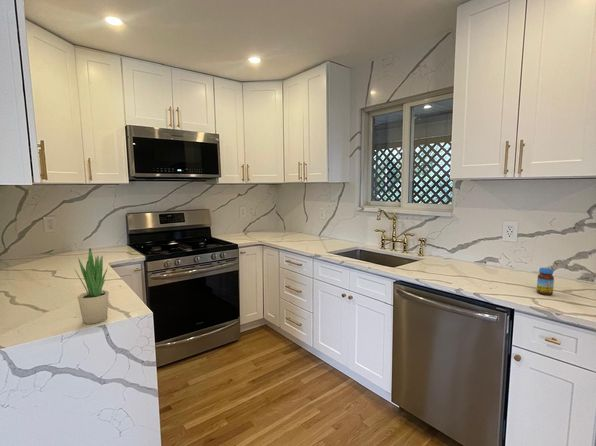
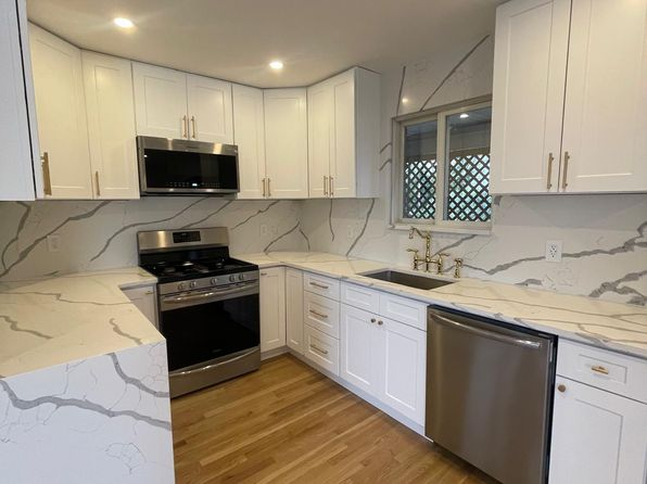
- jar (545, 280)
- potted plant (94, 283)
